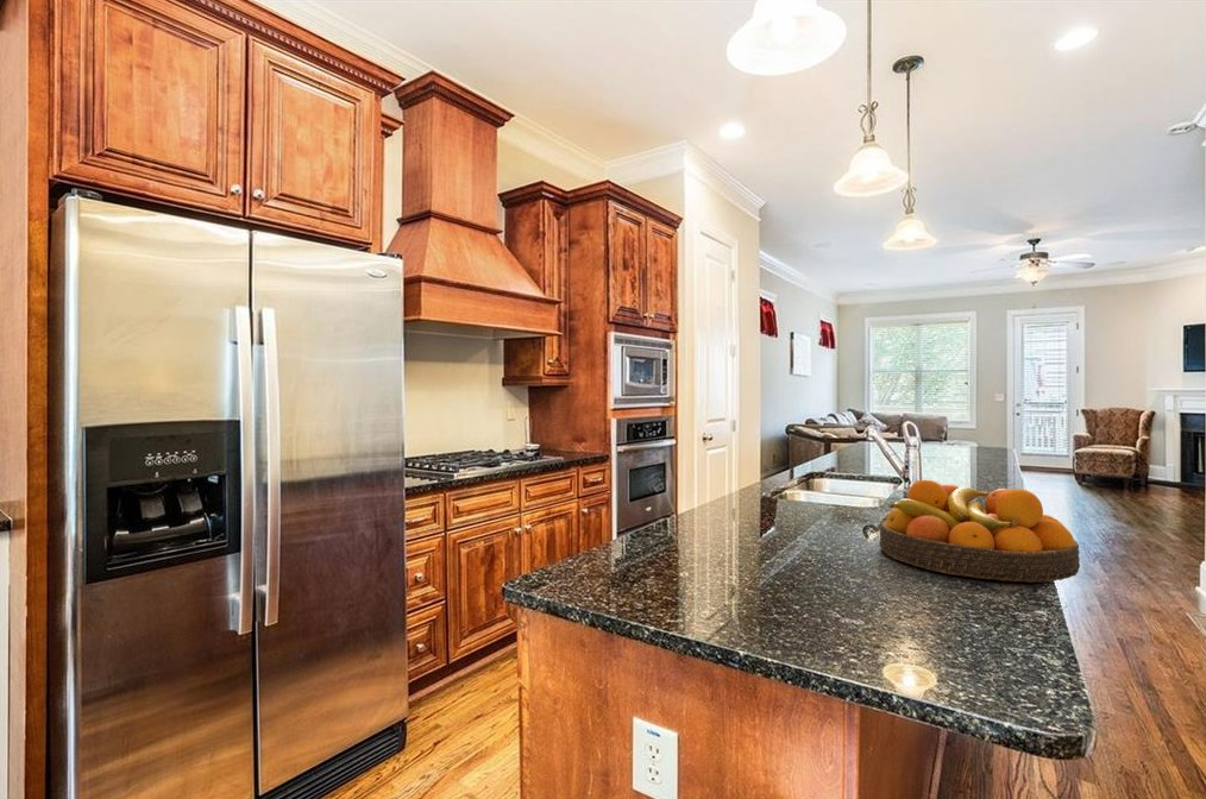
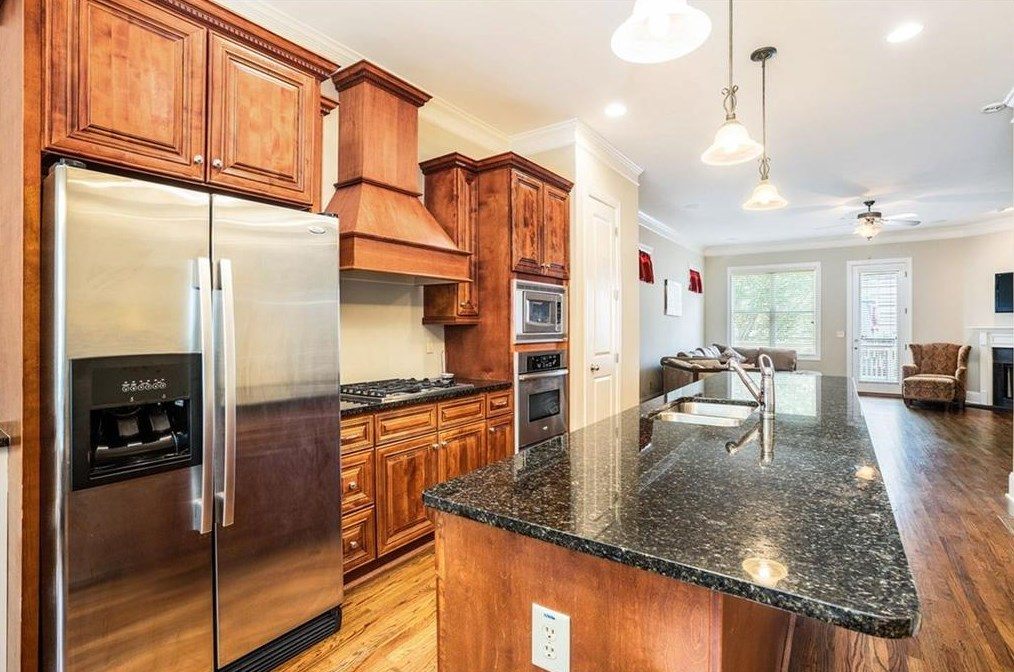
- fruit bowl (972, 520)
